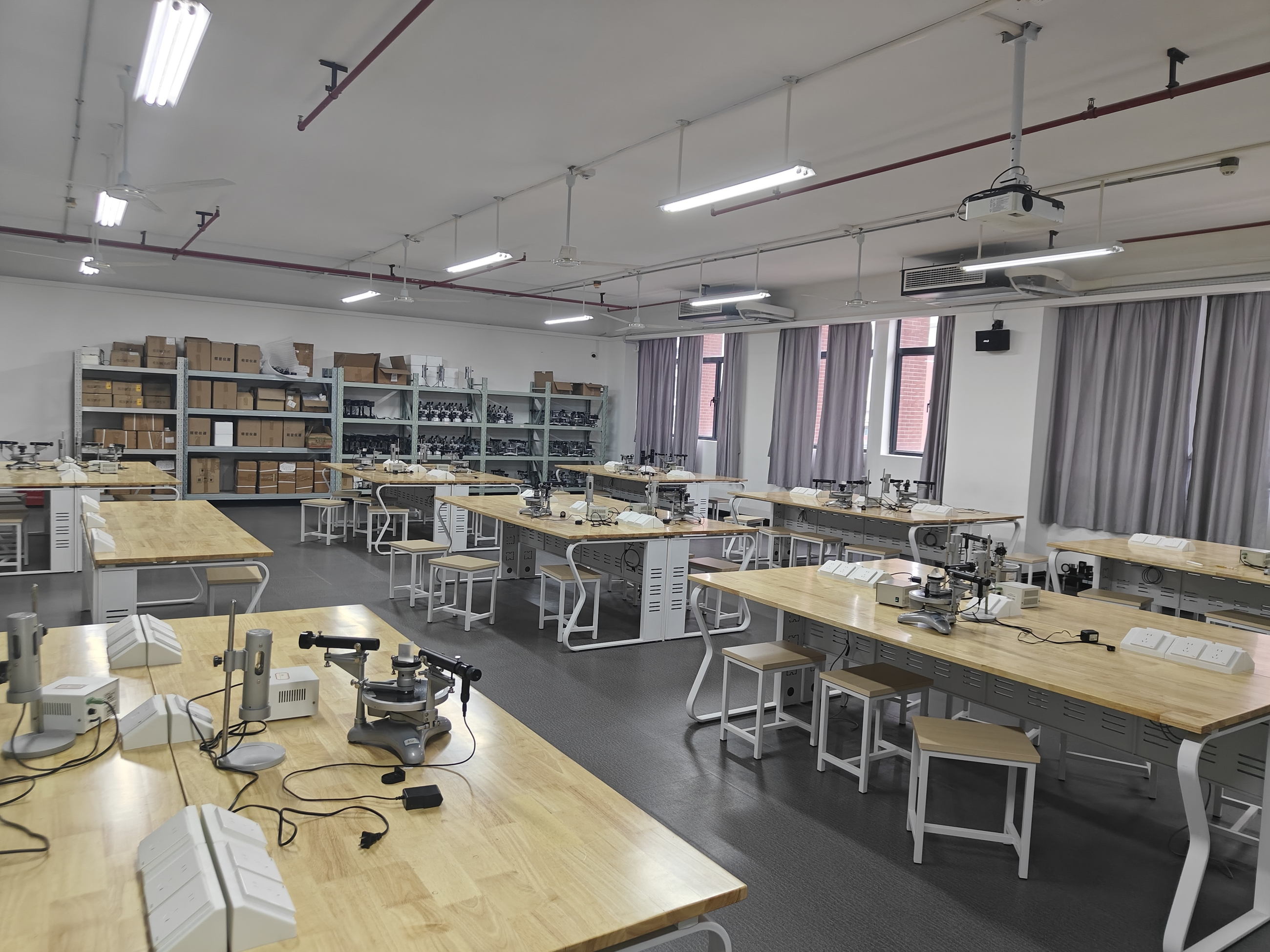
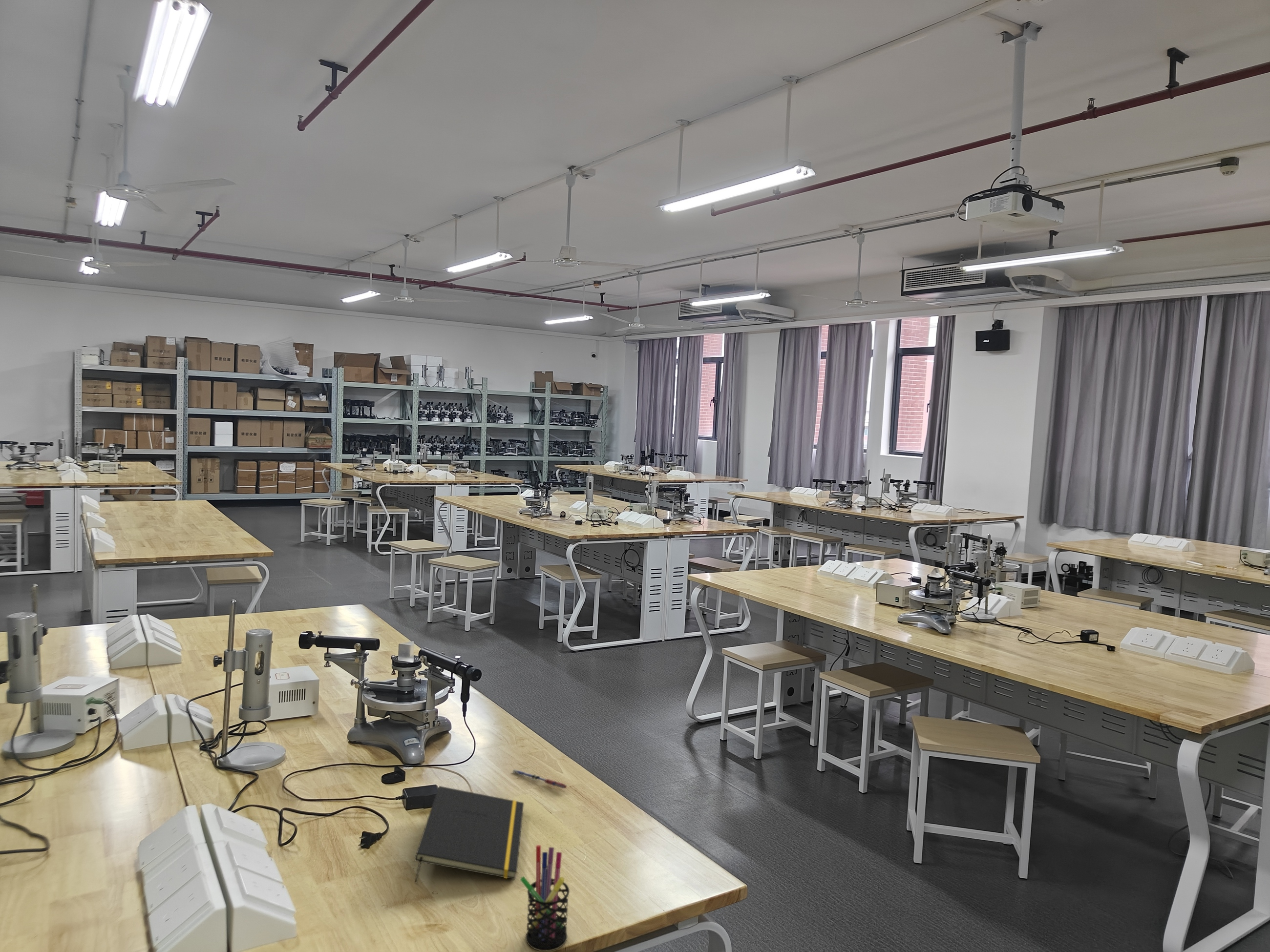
+ pen holder (543, 897)
+ notepad (474, 829)
+ pen (539, 778)
